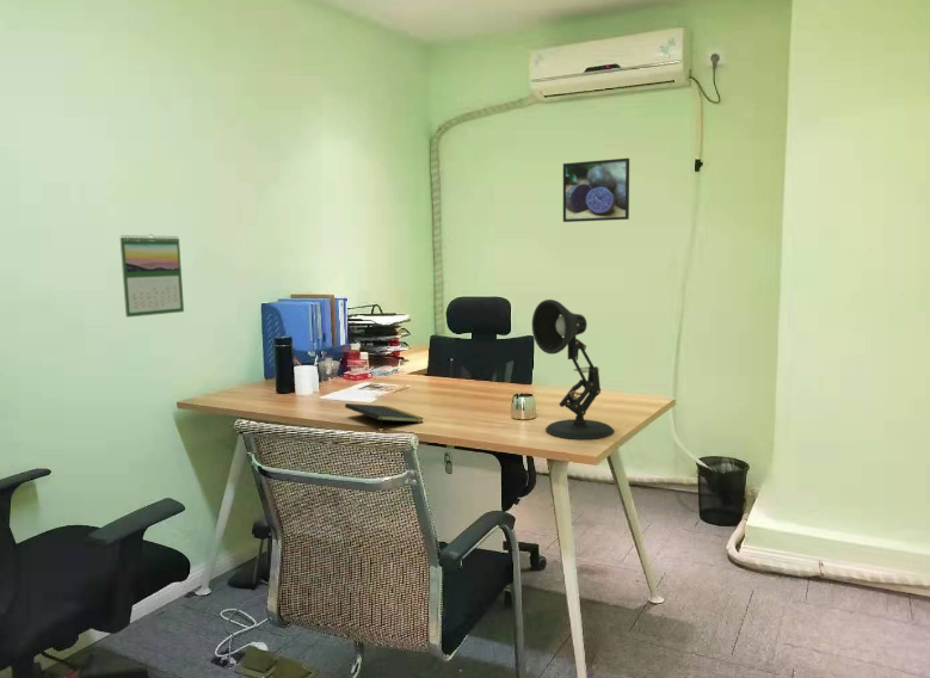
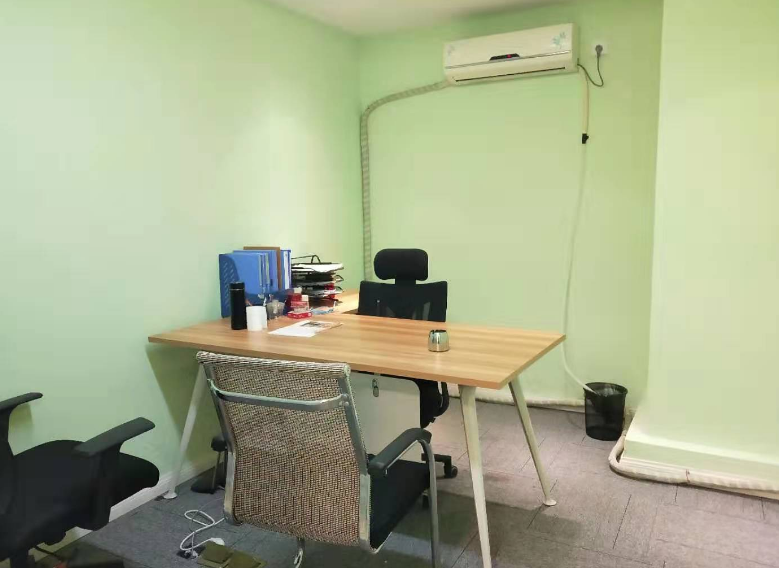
- notepad (383, 412)
- calendar (153, 275)
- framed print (595, 191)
- desk lamp (577, 364)
